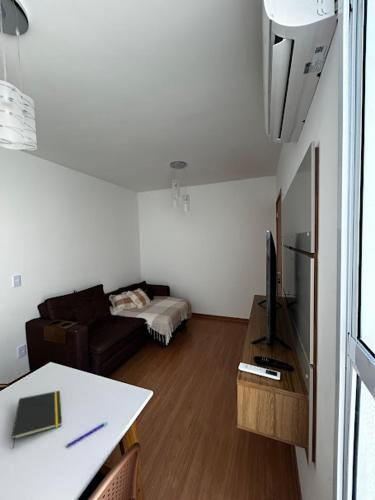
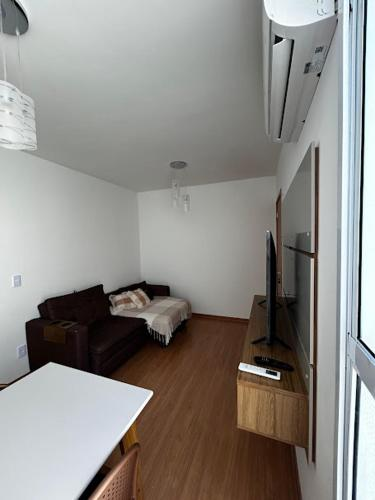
- pen (88, 433)
- notepad (39, 411)
